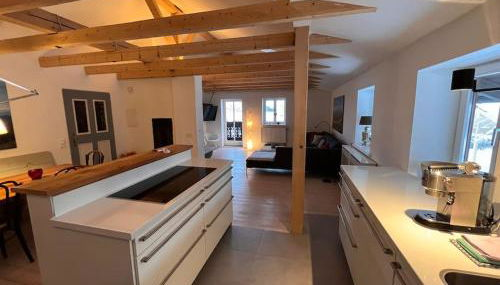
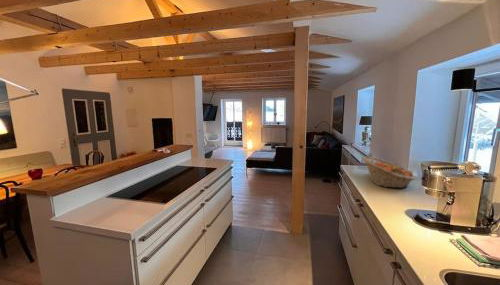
+ fruit basket (387, 171)
